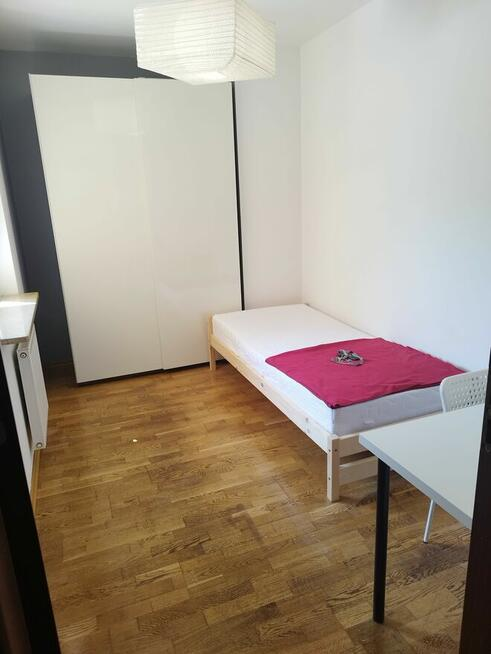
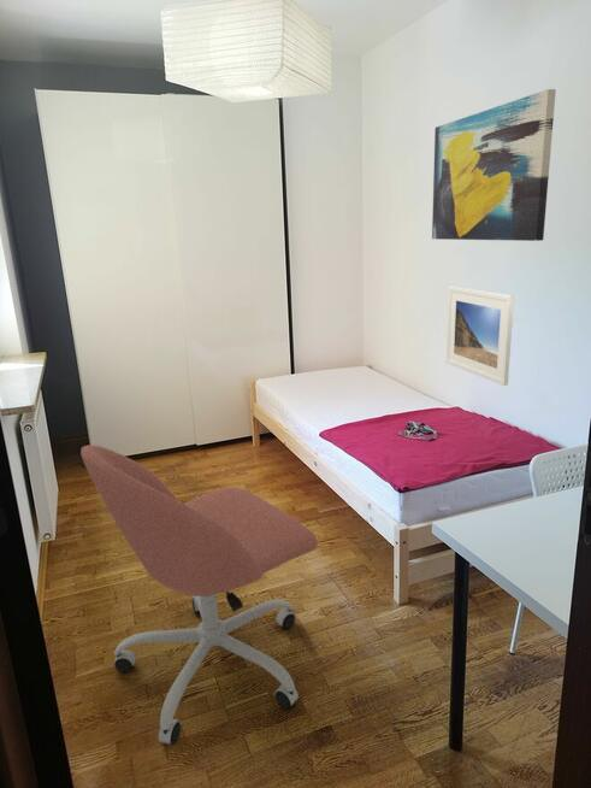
+ wall art (483, 177)
+ office chair (208, 552)
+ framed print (475, 333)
